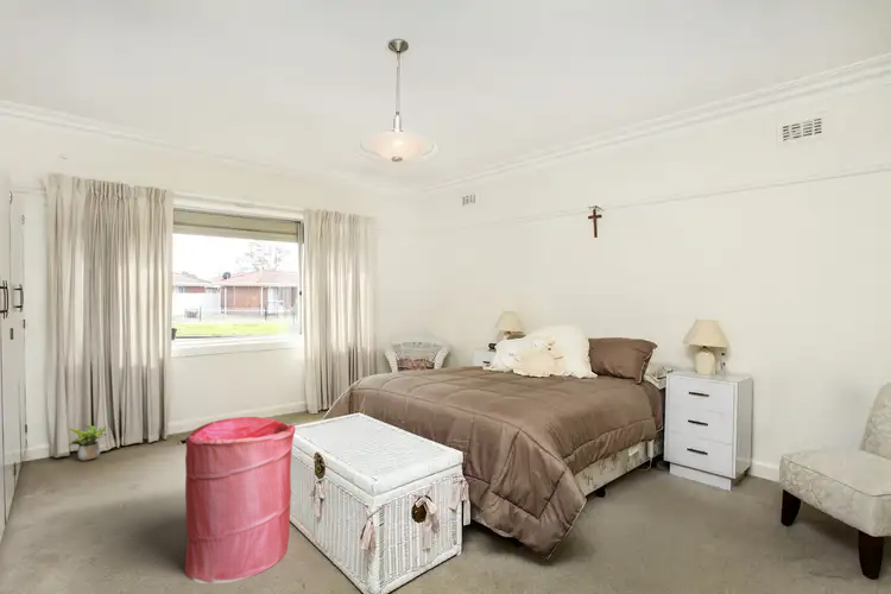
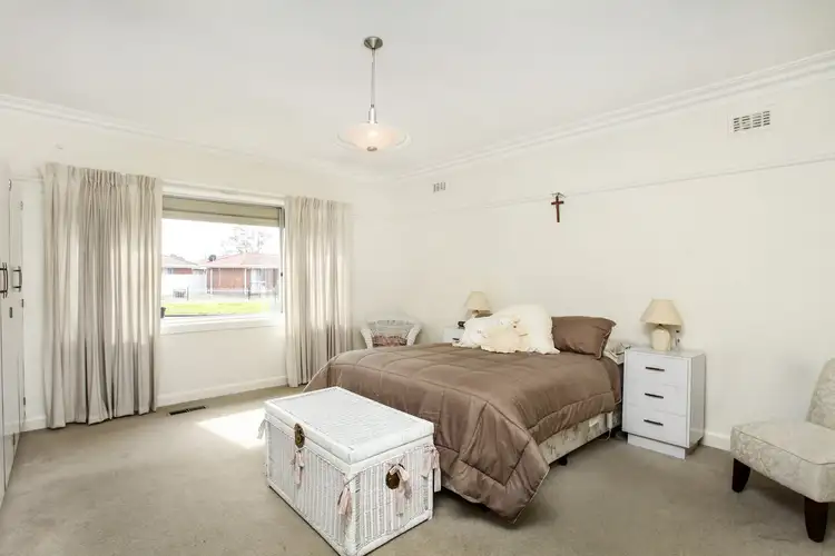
- potted plant (87, 441)
- laundry hamper (241, 488)
